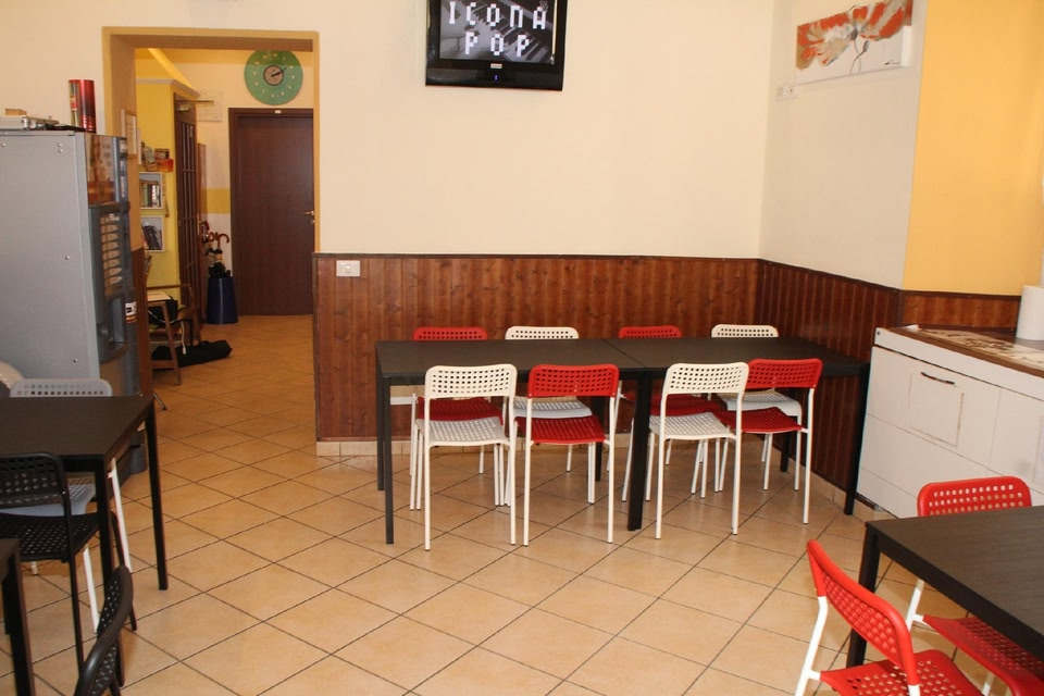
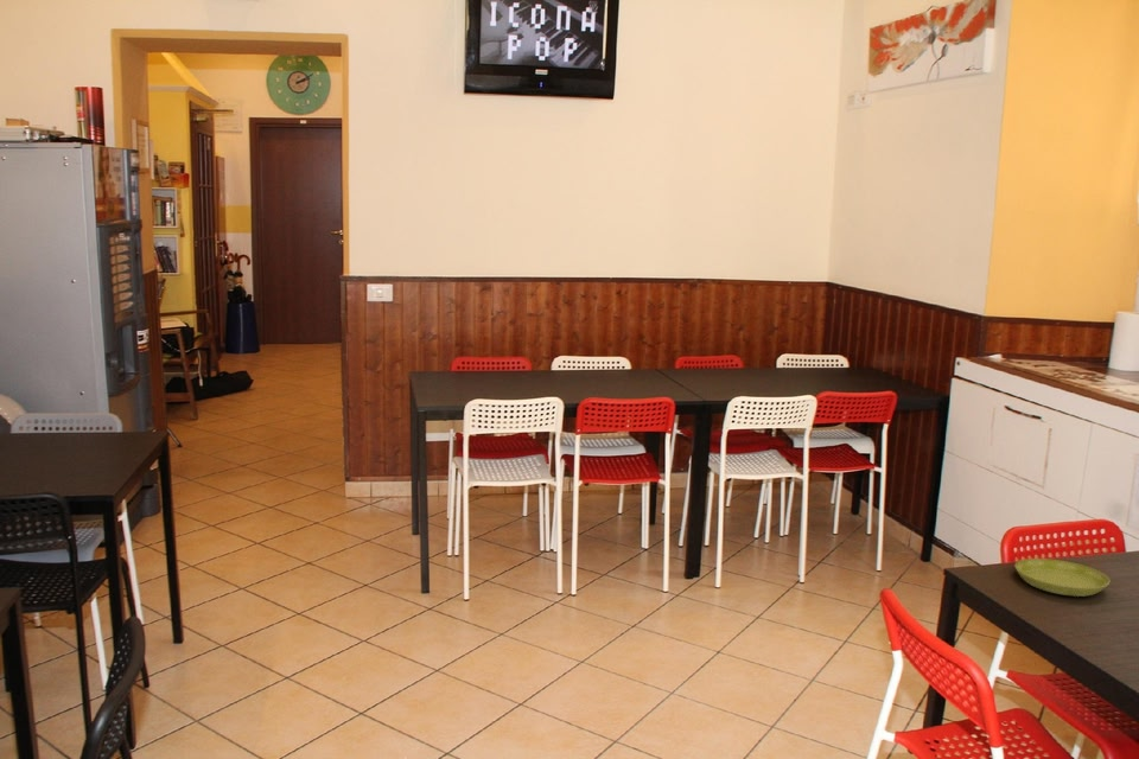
+ saucer (1061, 578)
